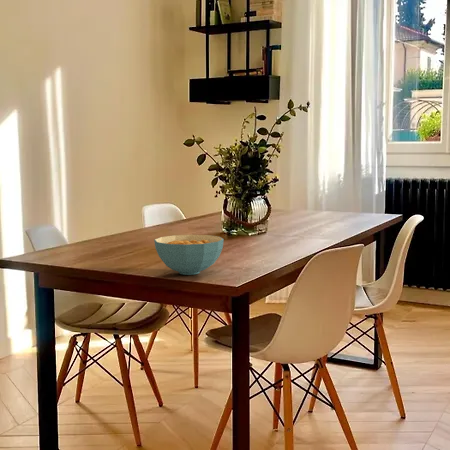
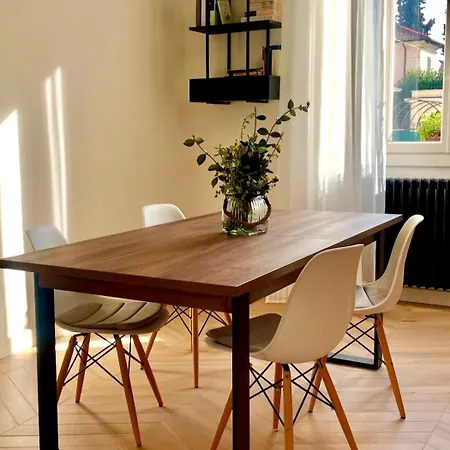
- cereal bowl (189, 256)
